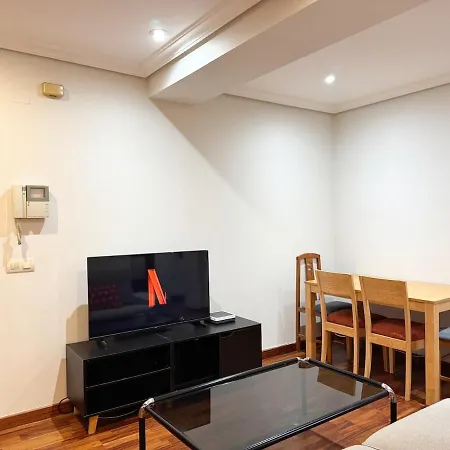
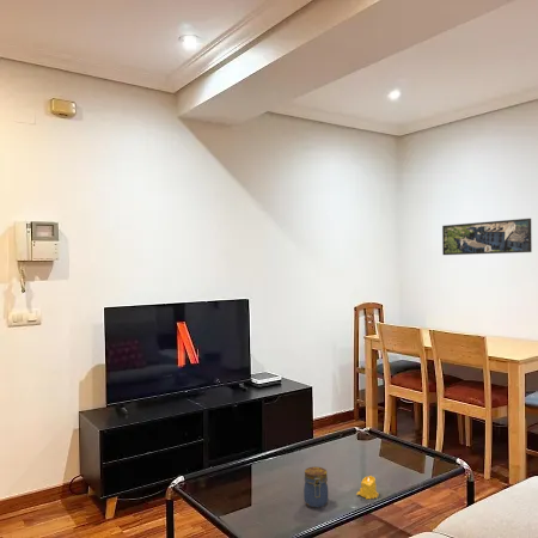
+ candle (367, 485)
+ jar (316, 487)
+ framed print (483, 238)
